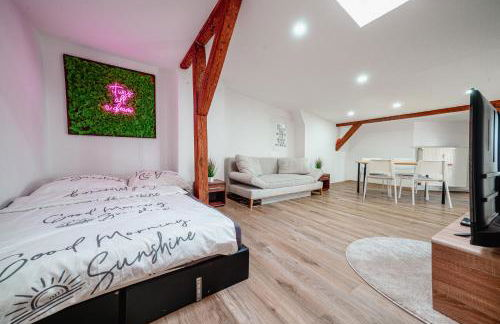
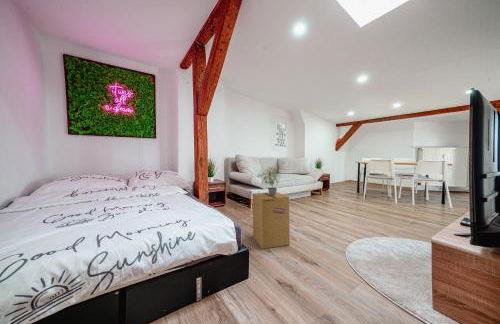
+ potted plant (269, 178)
+ cardboard box (270, 217)
